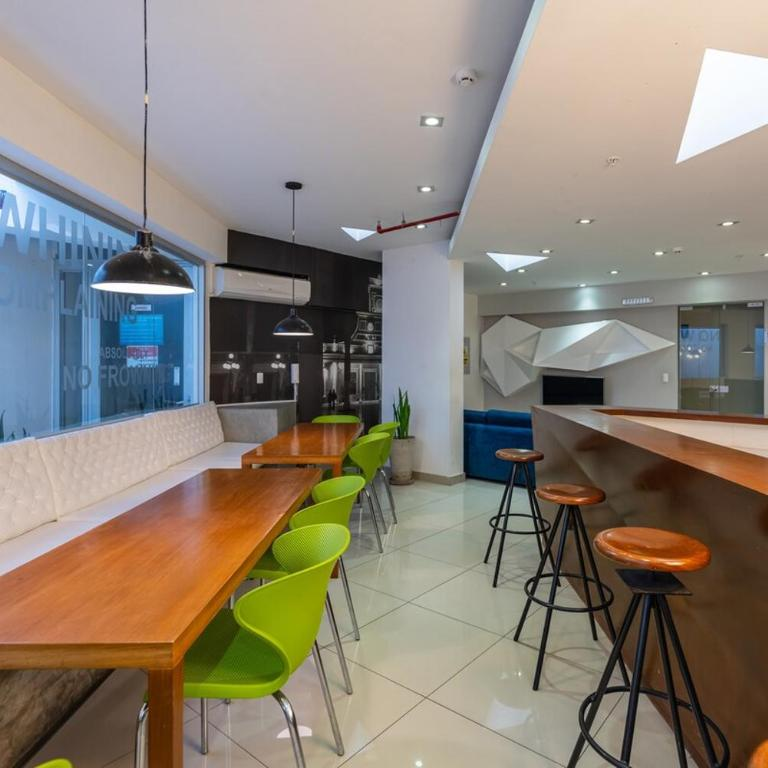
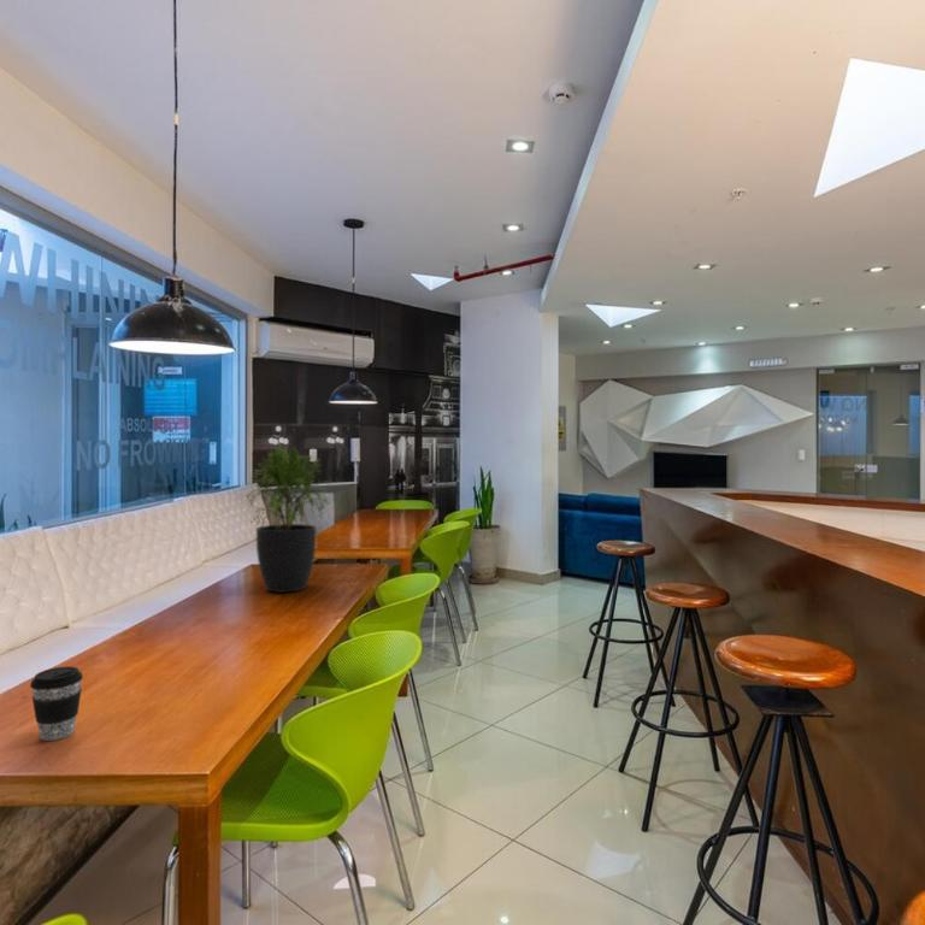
+ coffee cup (57, 703)
+ potted plant (291, 515)
